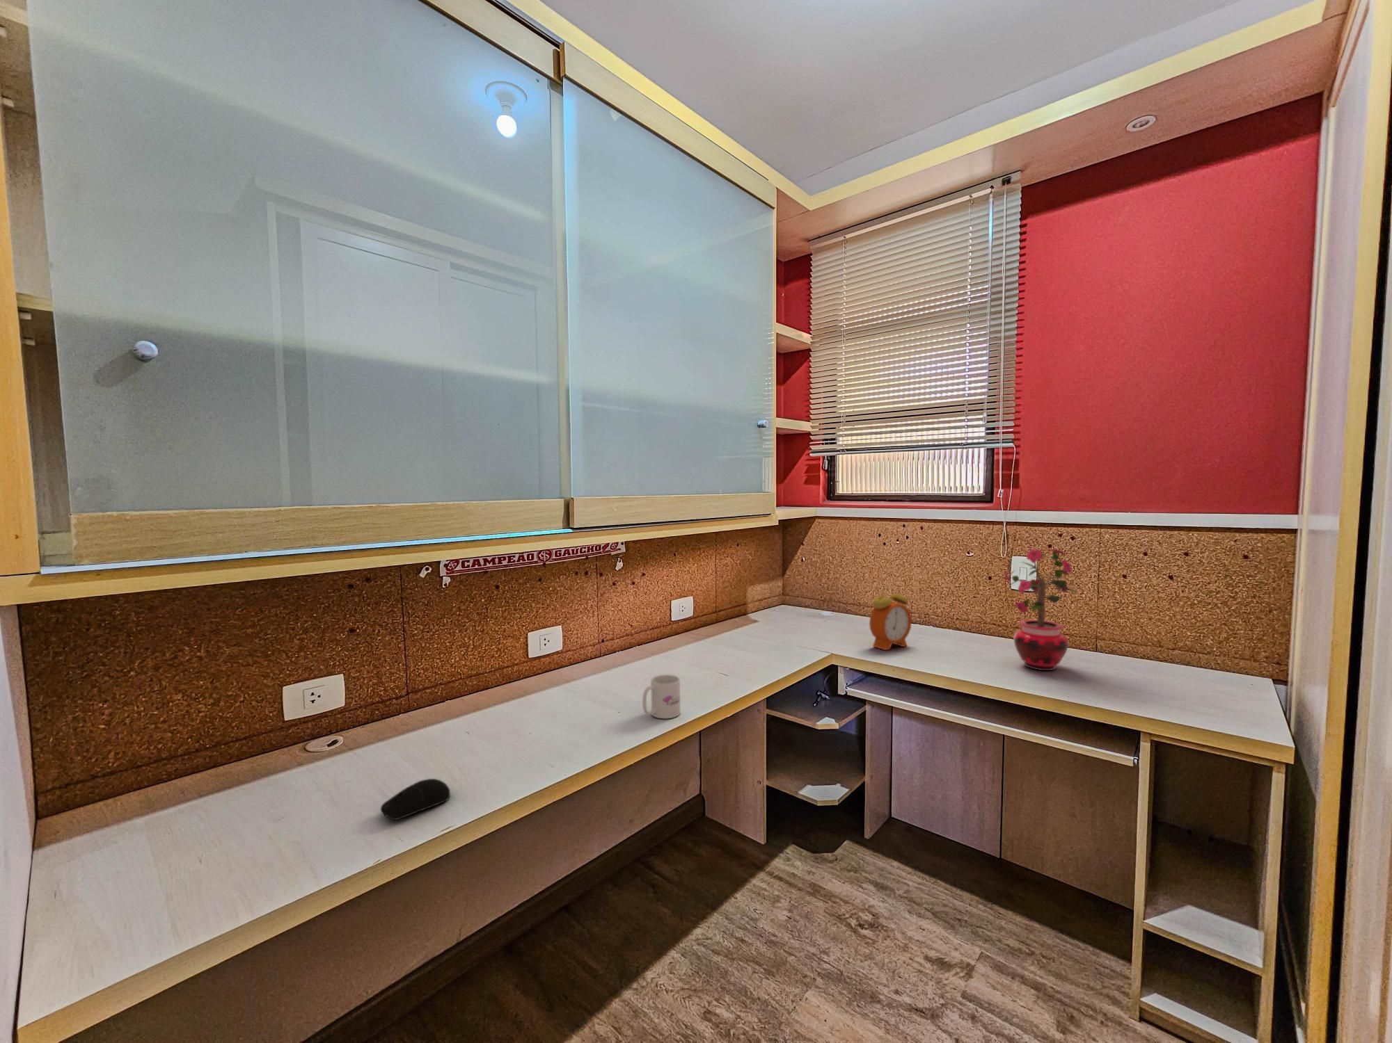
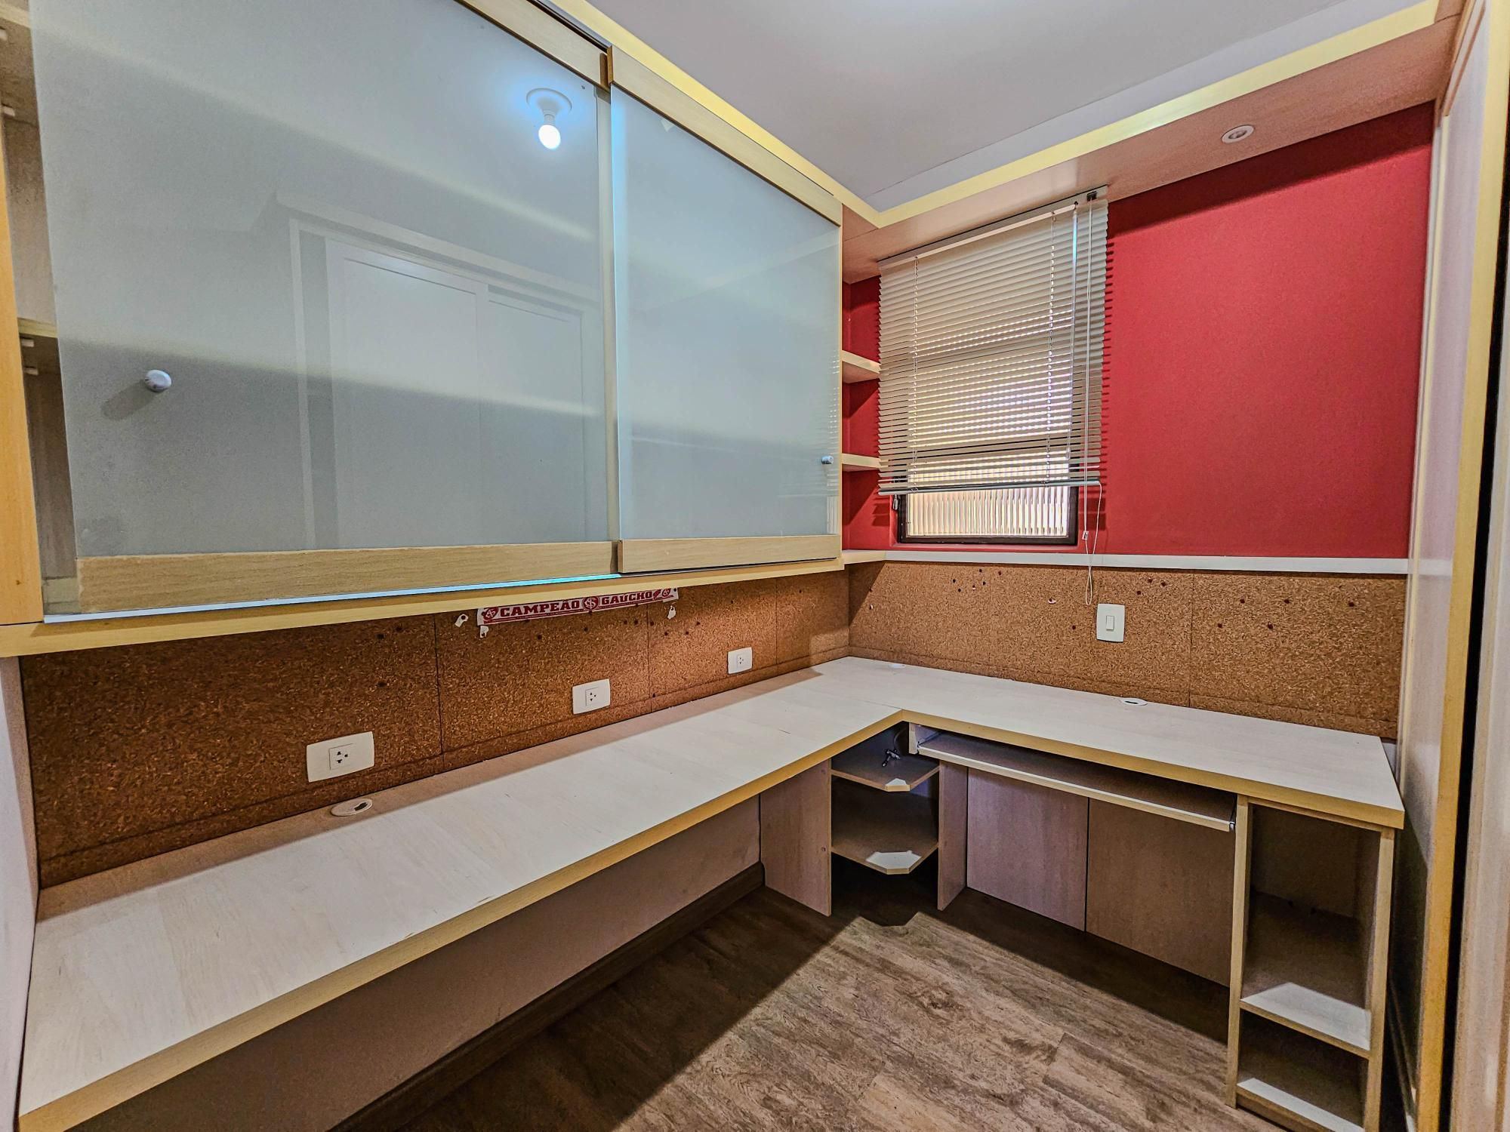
- potted plant (1042, 607)
- mug (661, 698)
- alarm clock (891, 616)
- computer mouse (417, 795)
